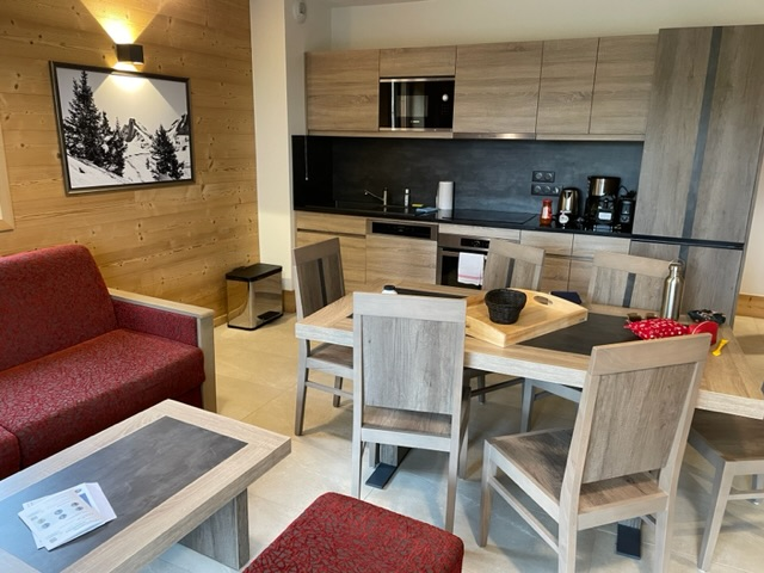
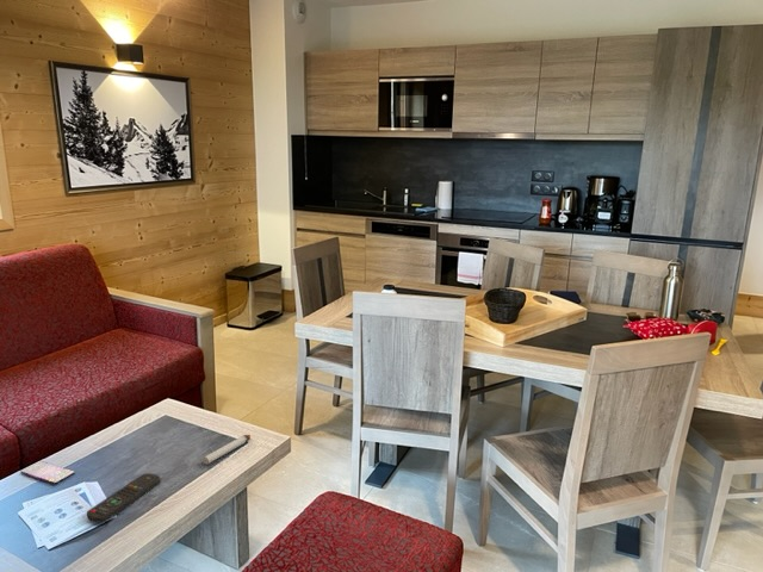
+ smartphone (48, 472)
+ remote control (125, 496)
+ candle (229, 447)
